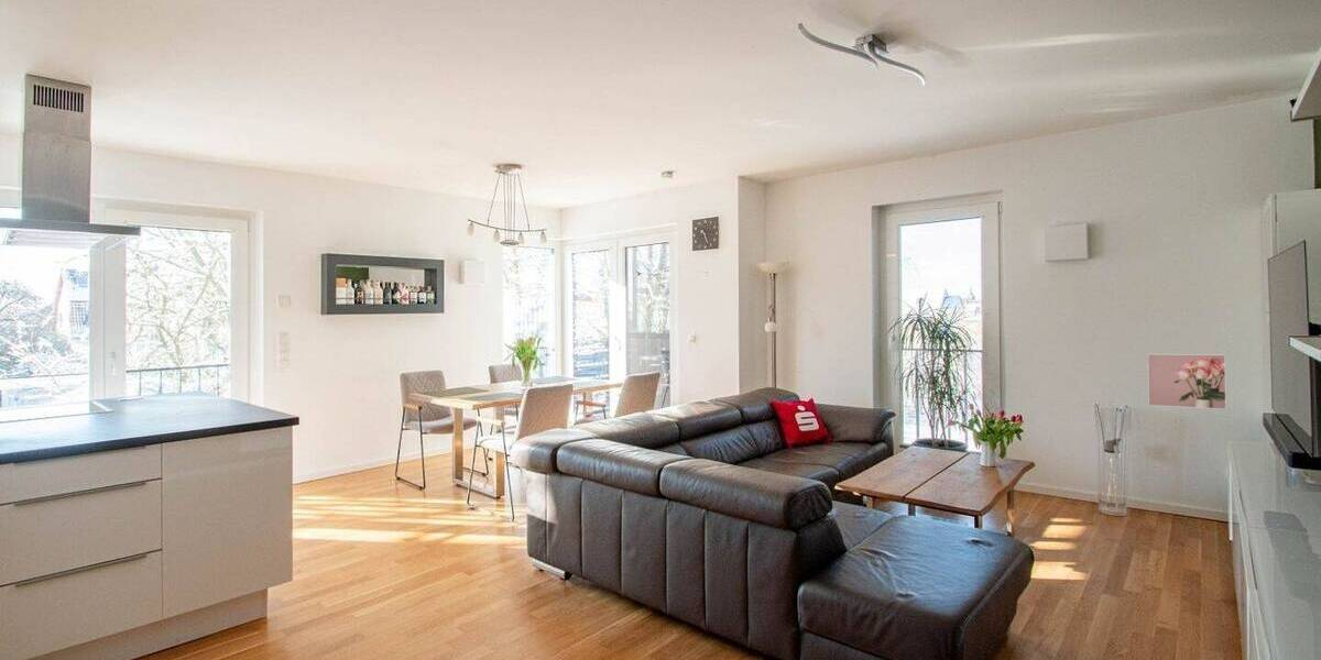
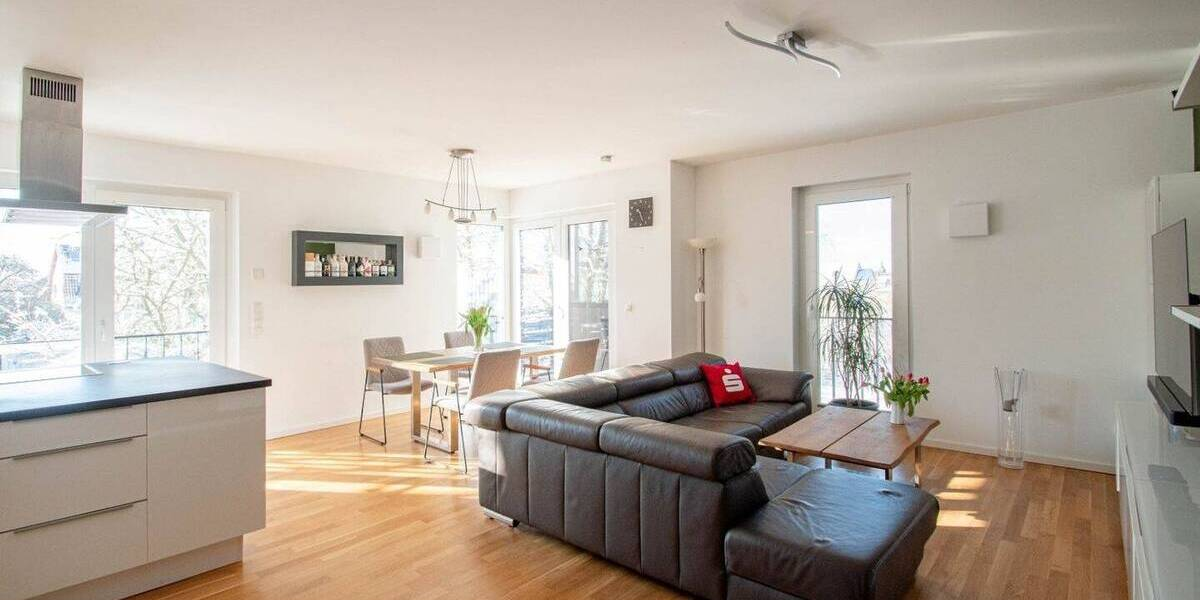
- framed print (1186, 381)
